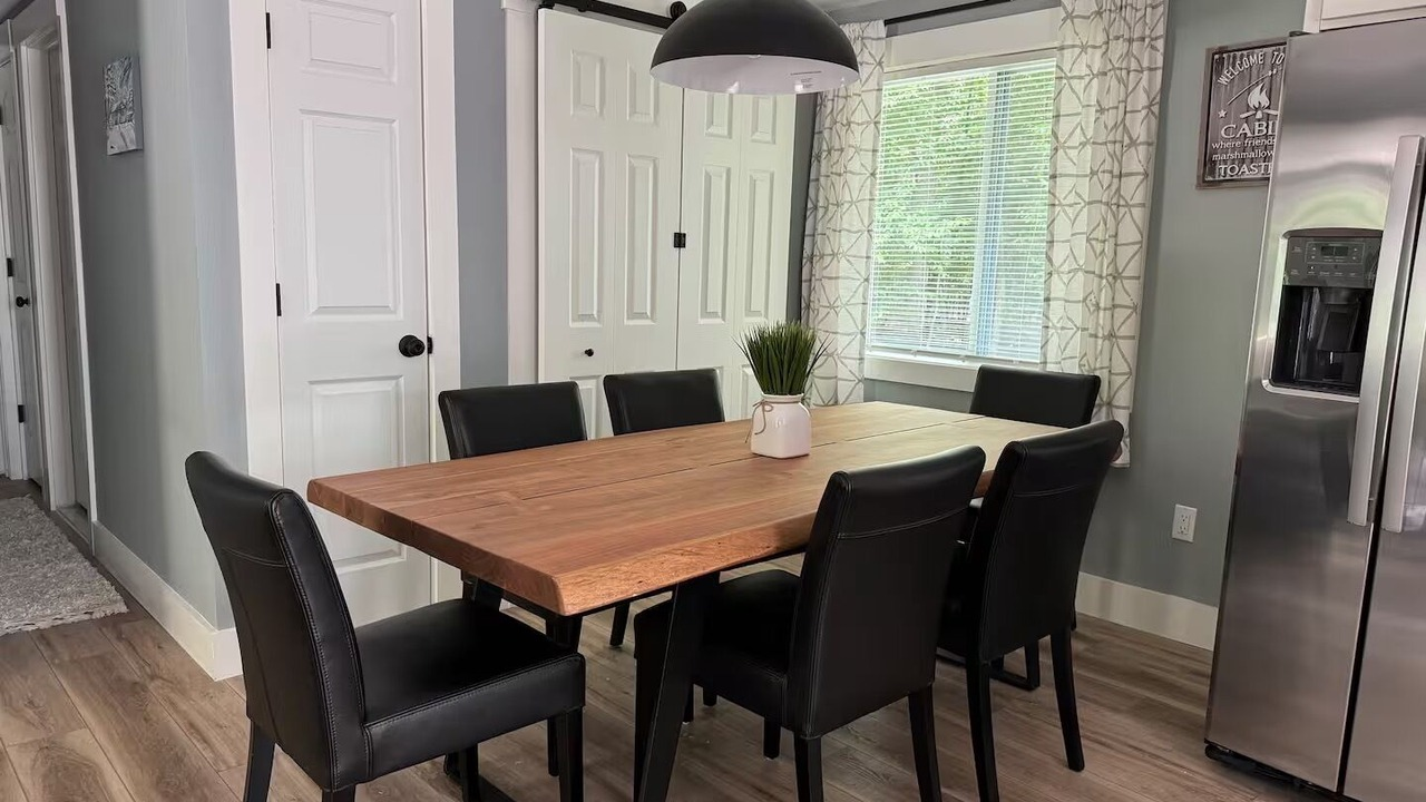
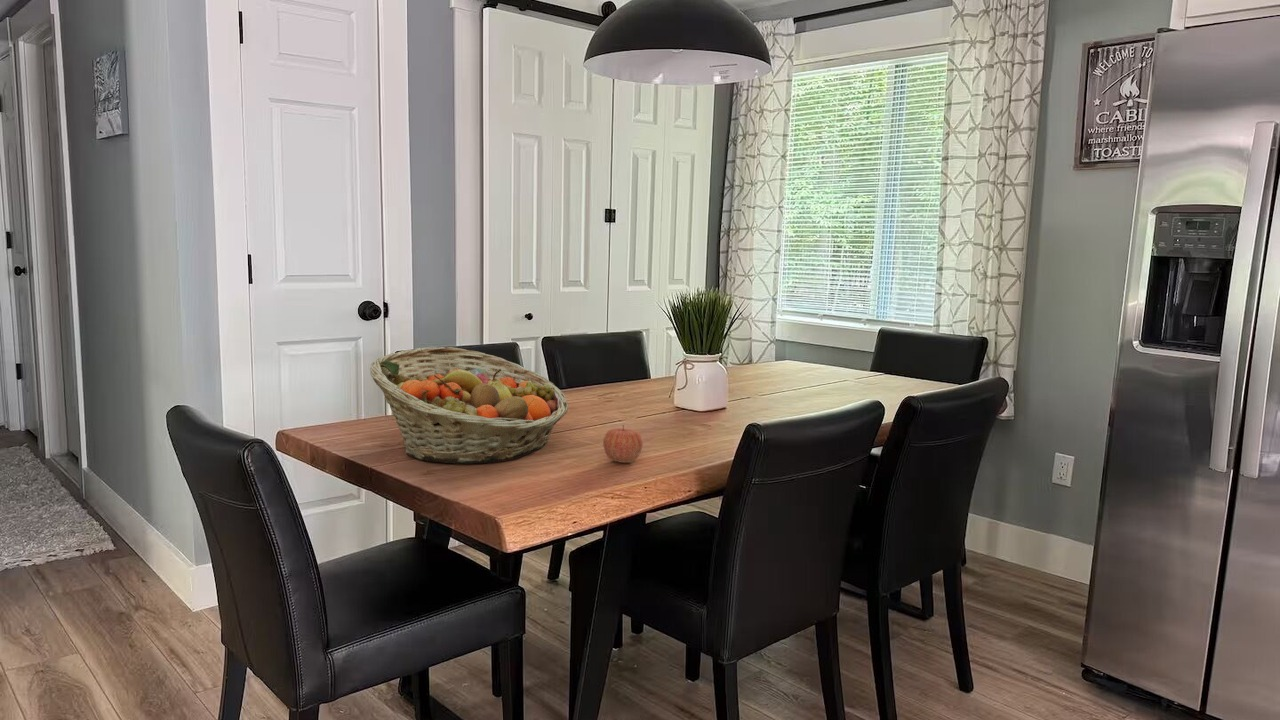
+ fruit basket (472, 400)
+ apple (623, 443)
